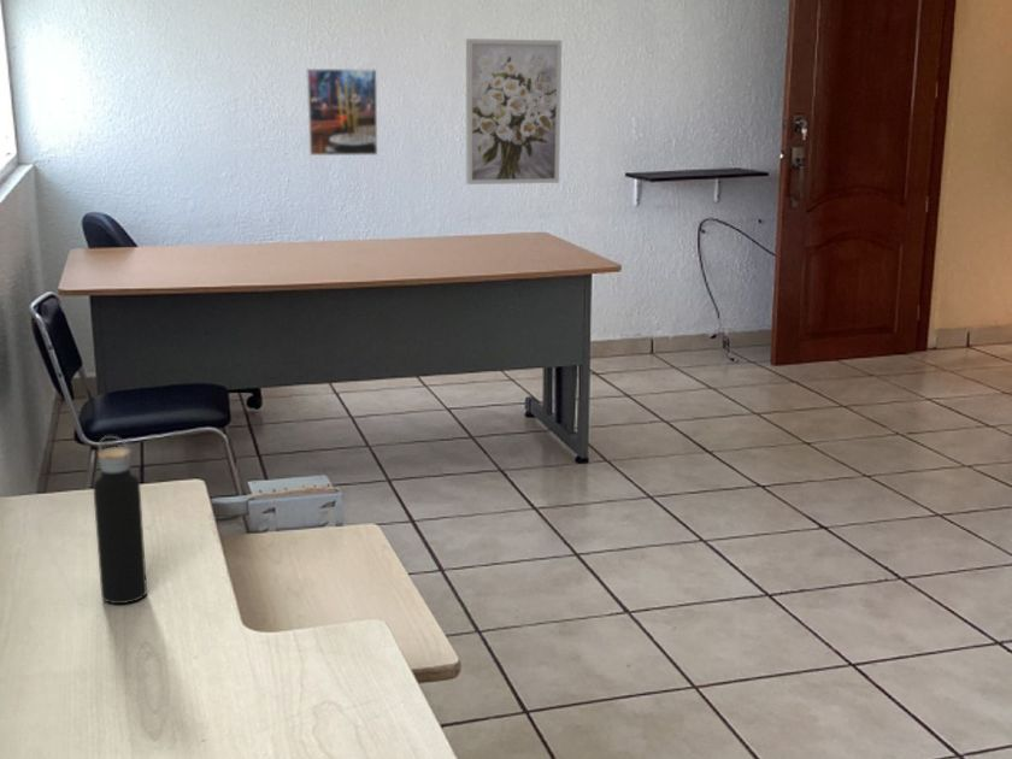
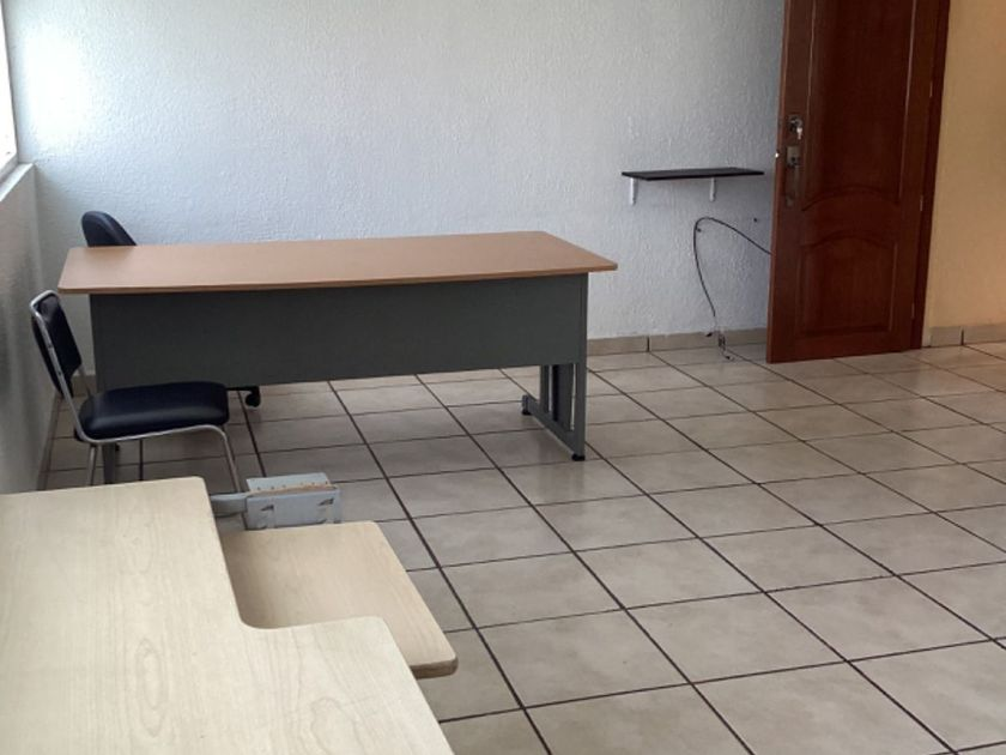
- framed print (342, 112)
- wall art (513, 112)
- water bottle (118, 517)
